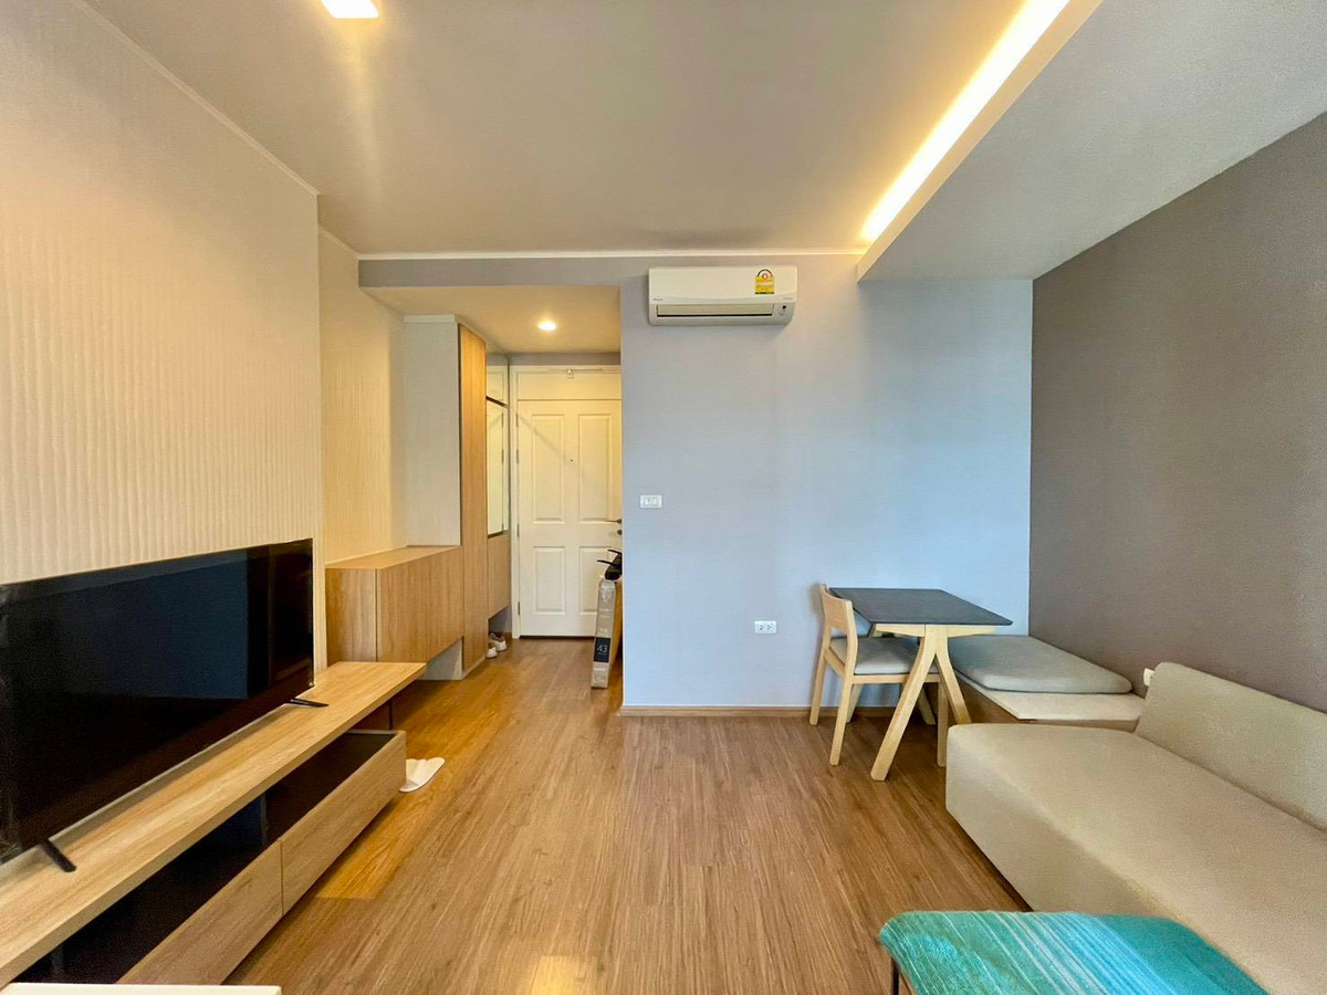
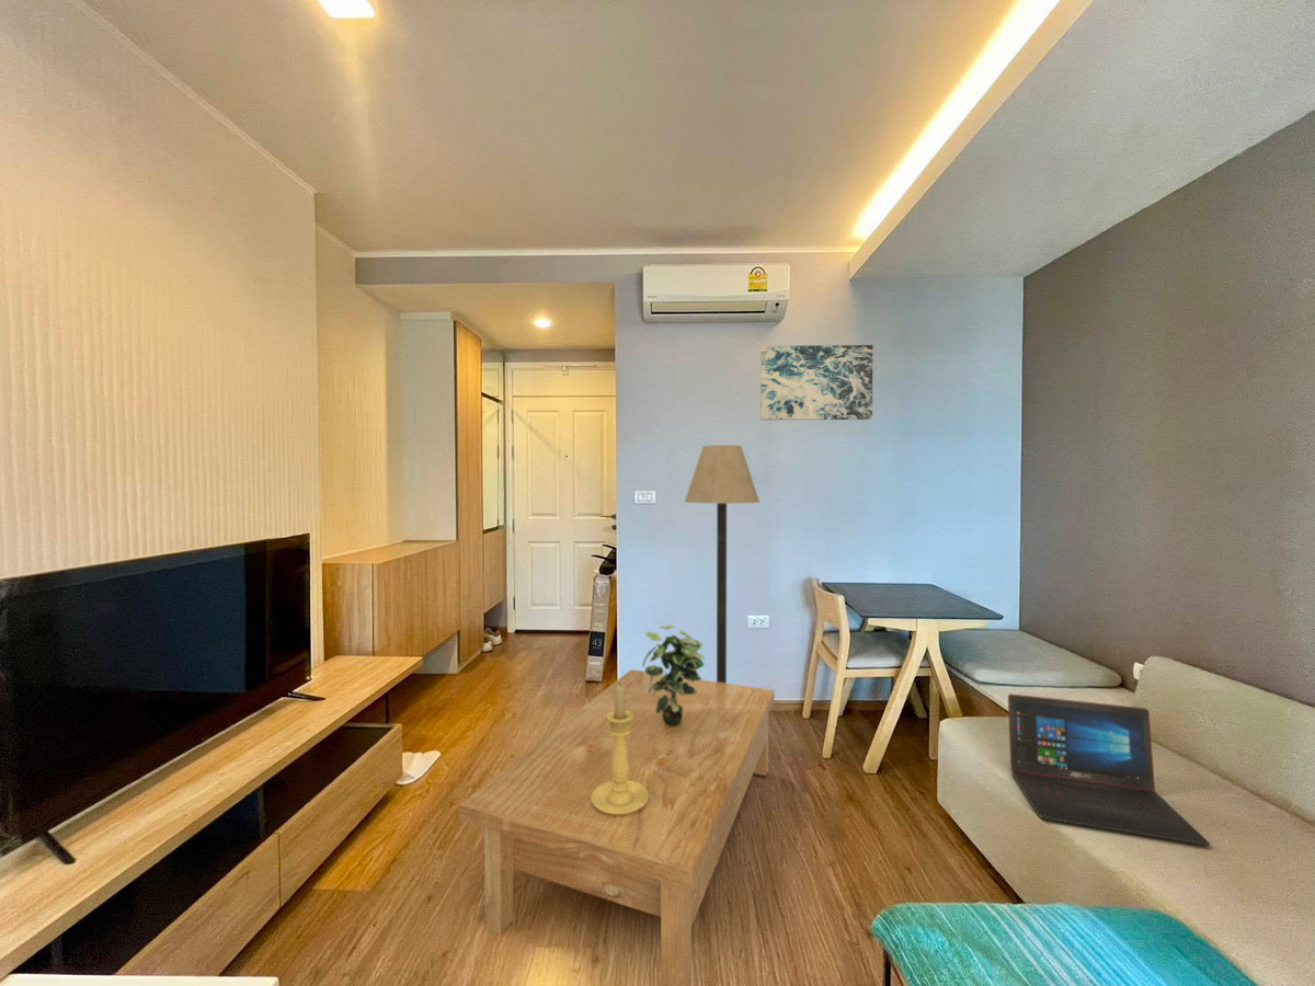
+ potted plant (674, 676)
+ wall art (815, 382)
+ laptop (1097, 761)
+ candle holder (619, 740)
+ coffee table (650, 782)
+ floor lamp (721, 586)
